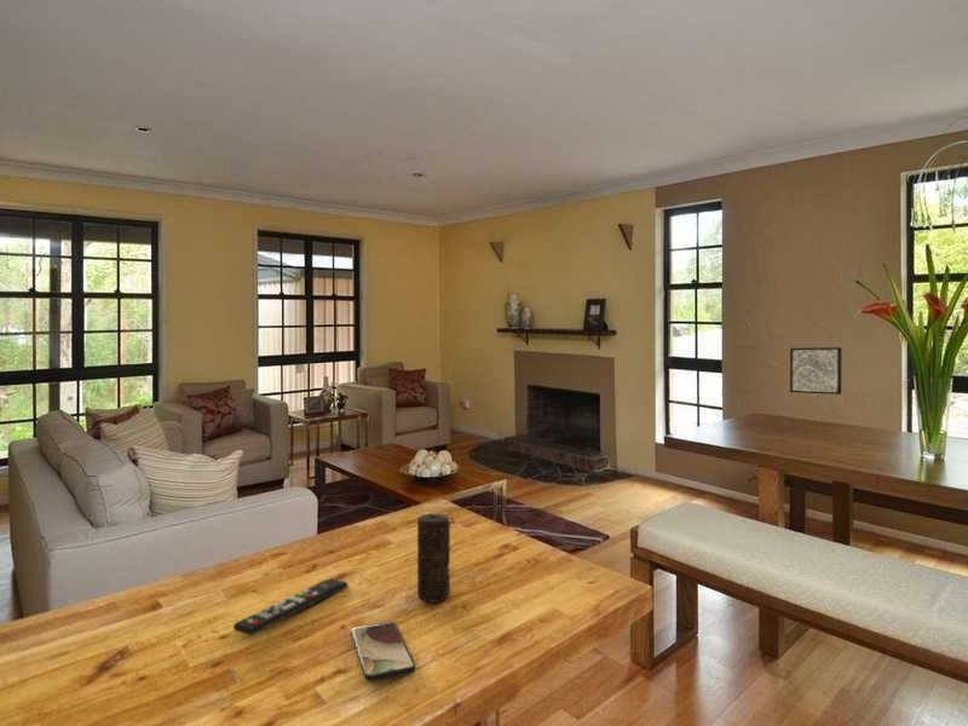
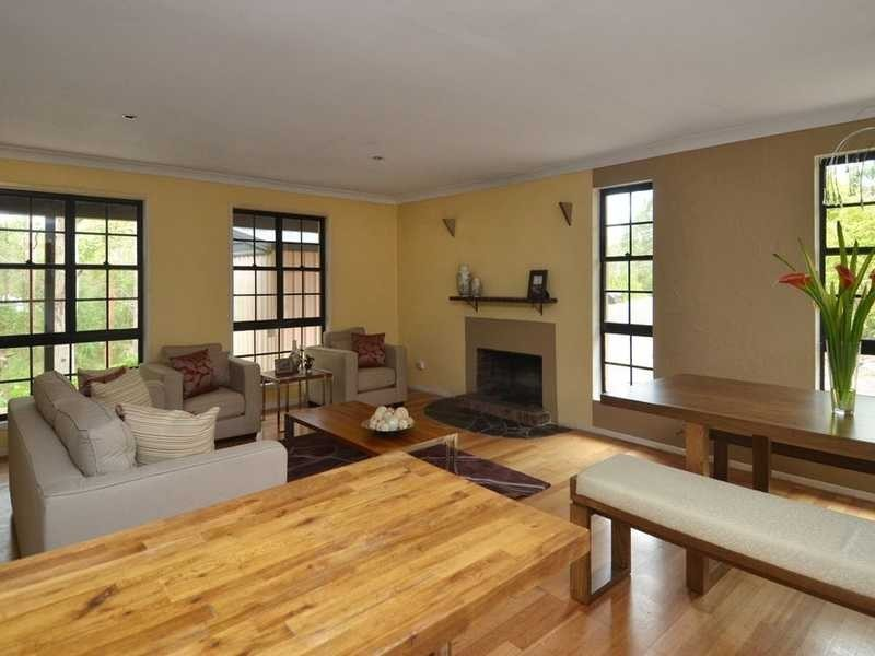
- wall art (814, 370)
- smartphone (381, 649)
- candle (433, 557)
- remote control (295, 604)
